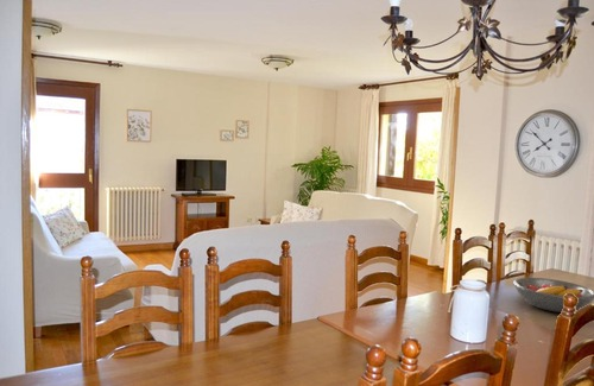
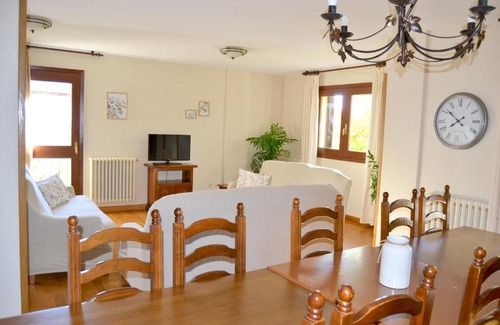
- fruit bowl (552, 293)
